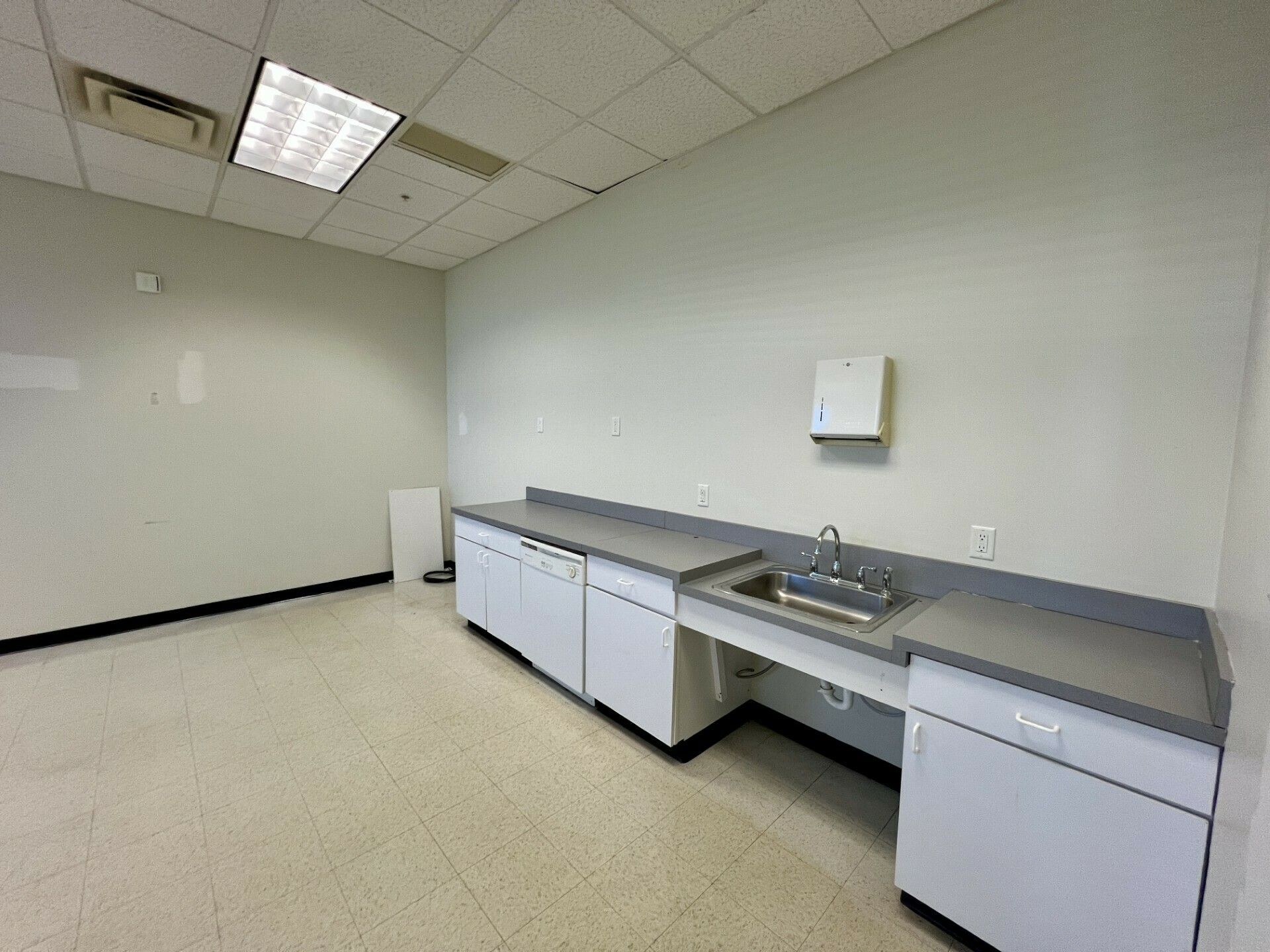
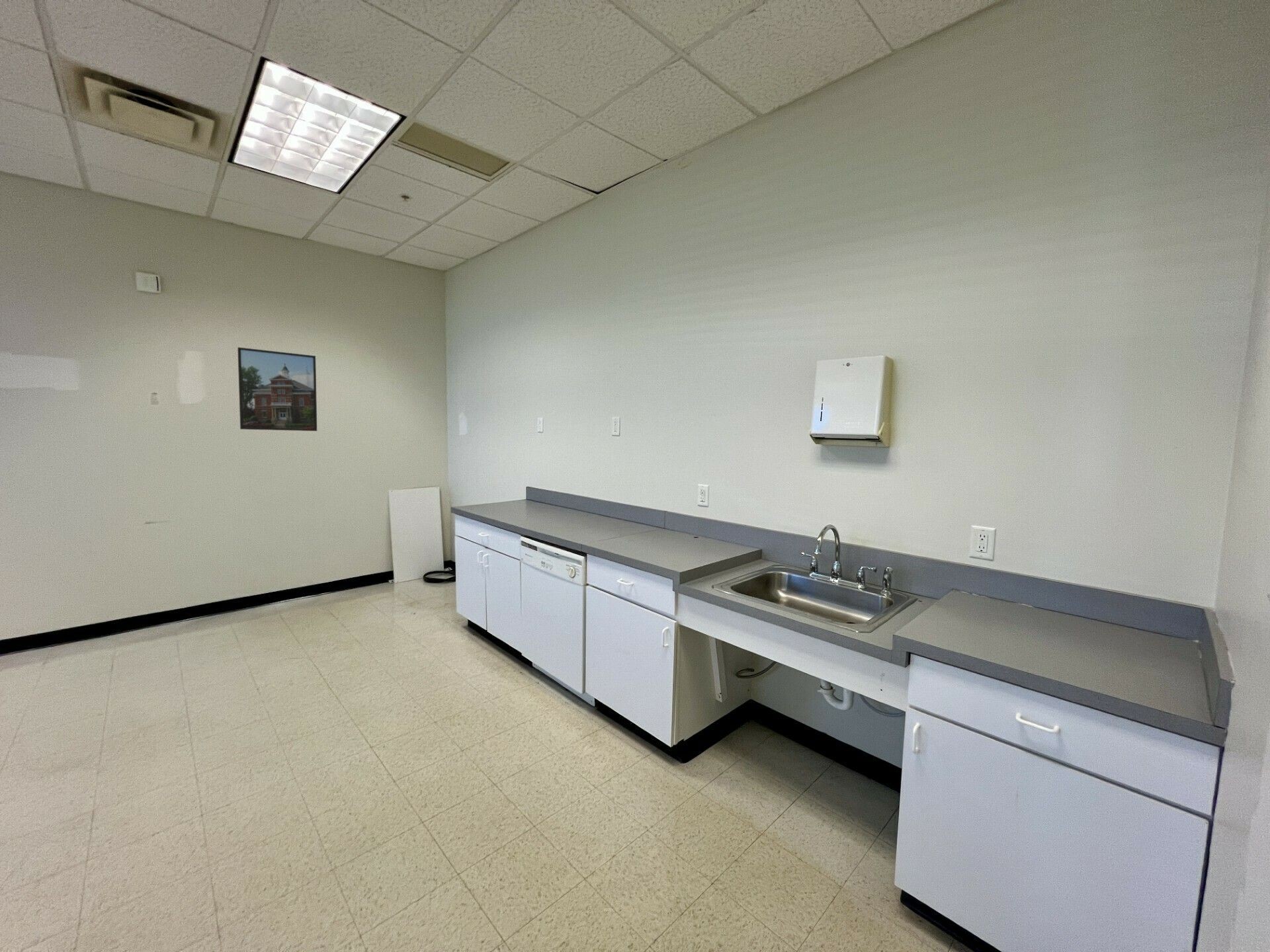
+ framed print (279, 391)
